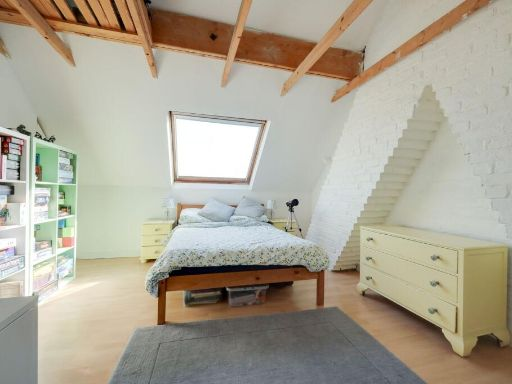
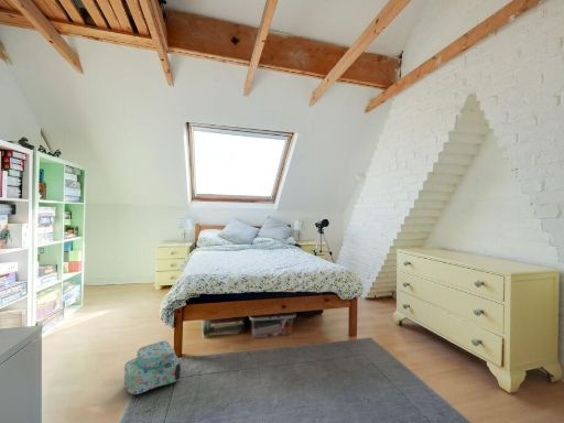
+ backpack (152, 366)
